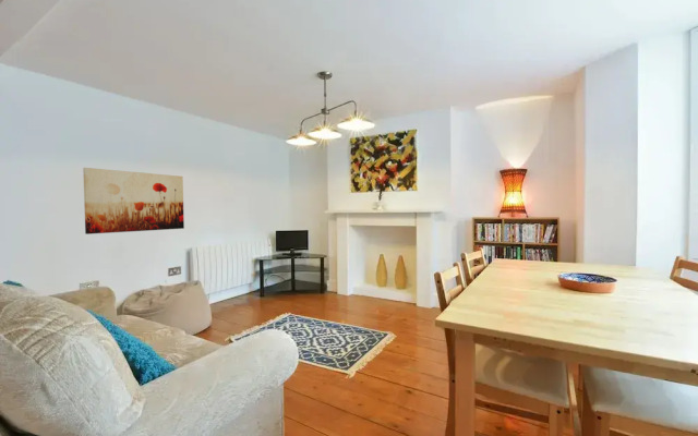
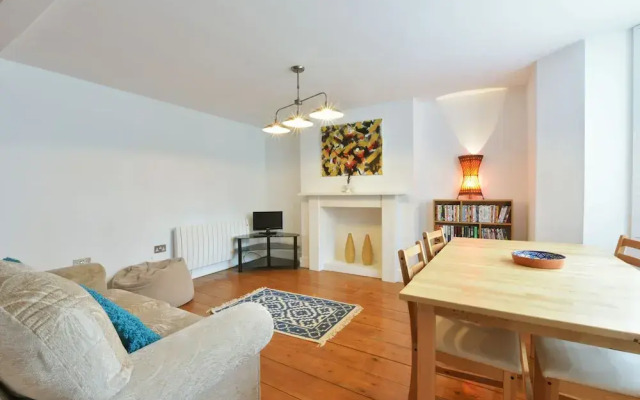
- wall art (140, 202)
